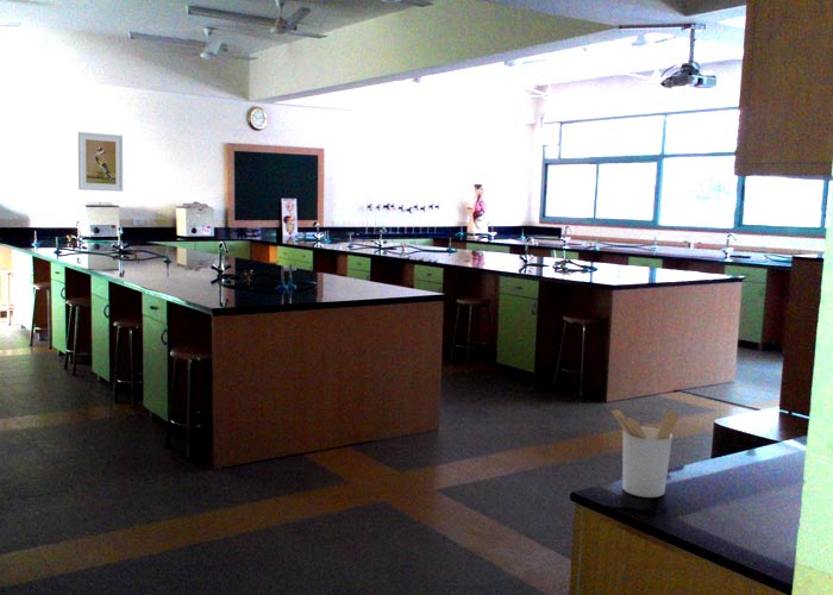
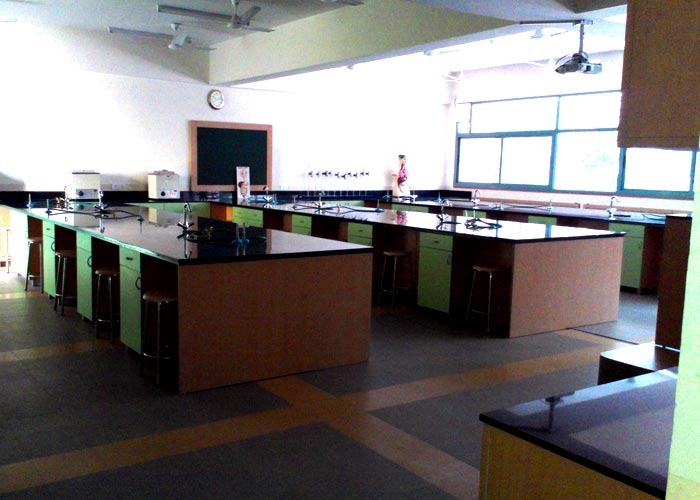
- utensil holder (639, 449)
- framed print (100, 162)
